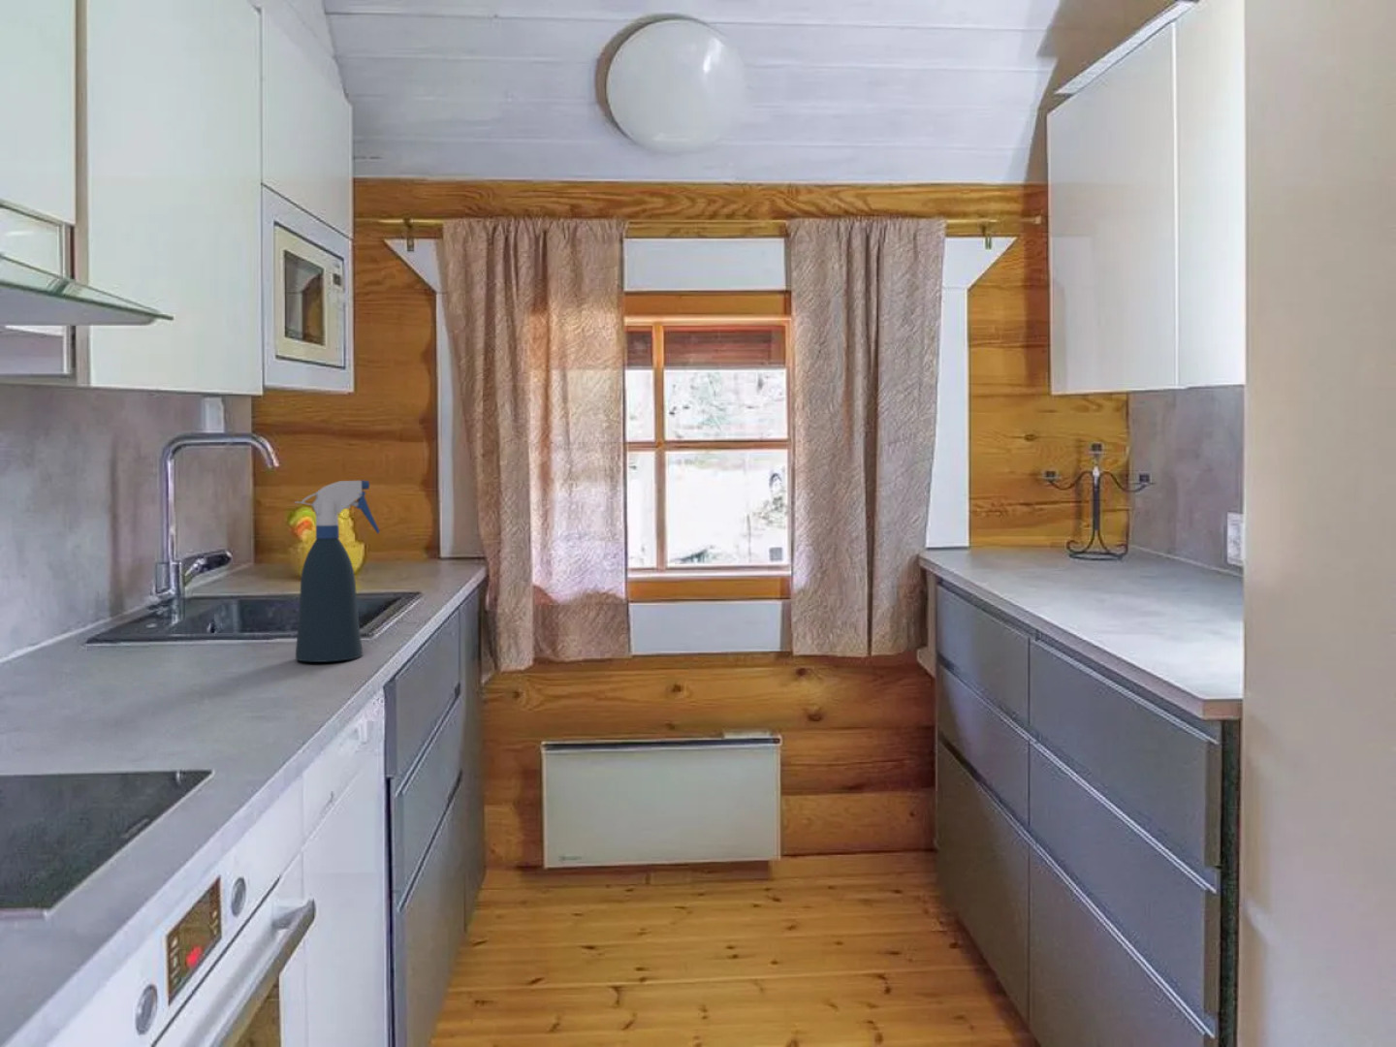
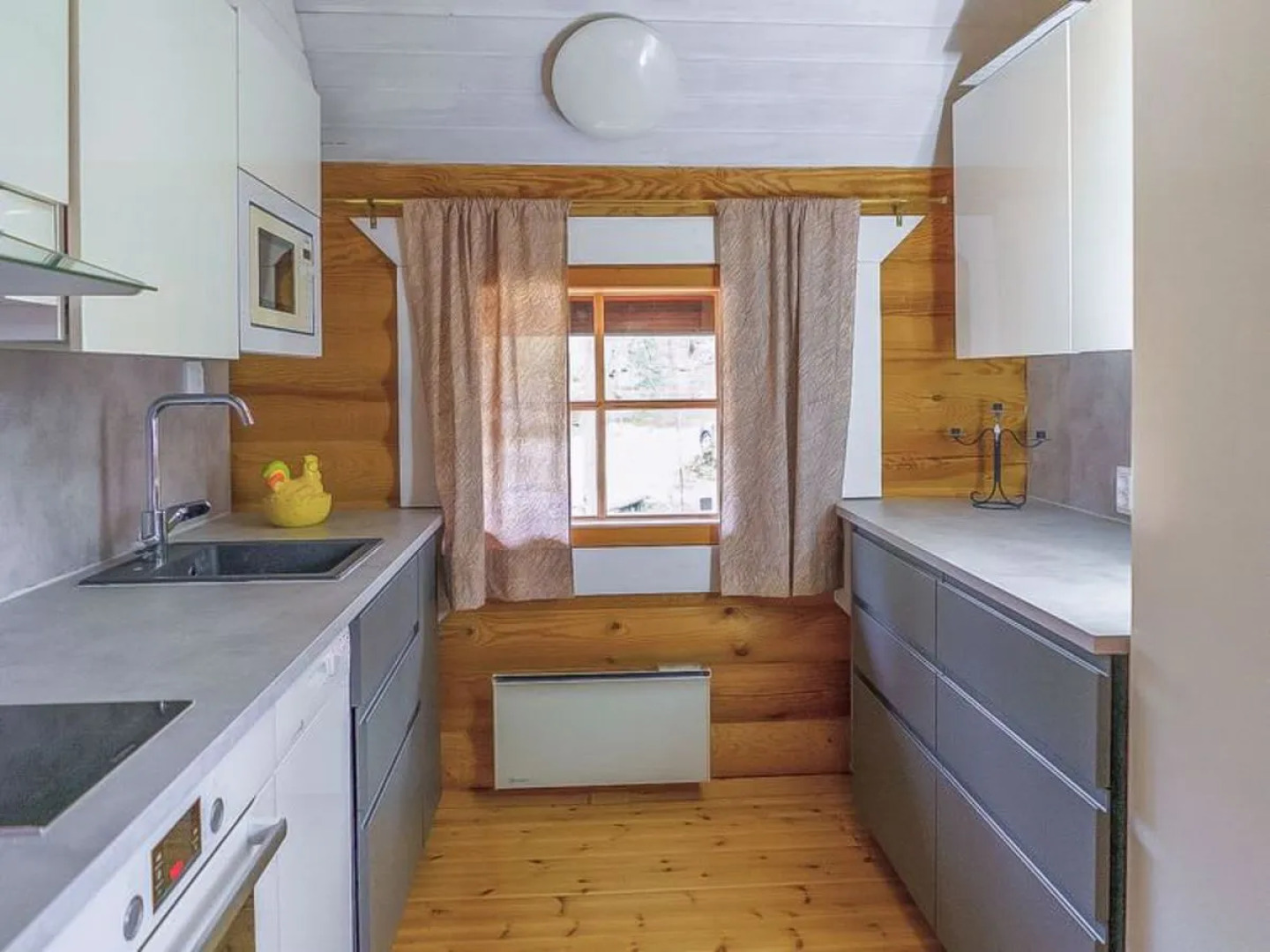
- spray bottle (332, 569)
